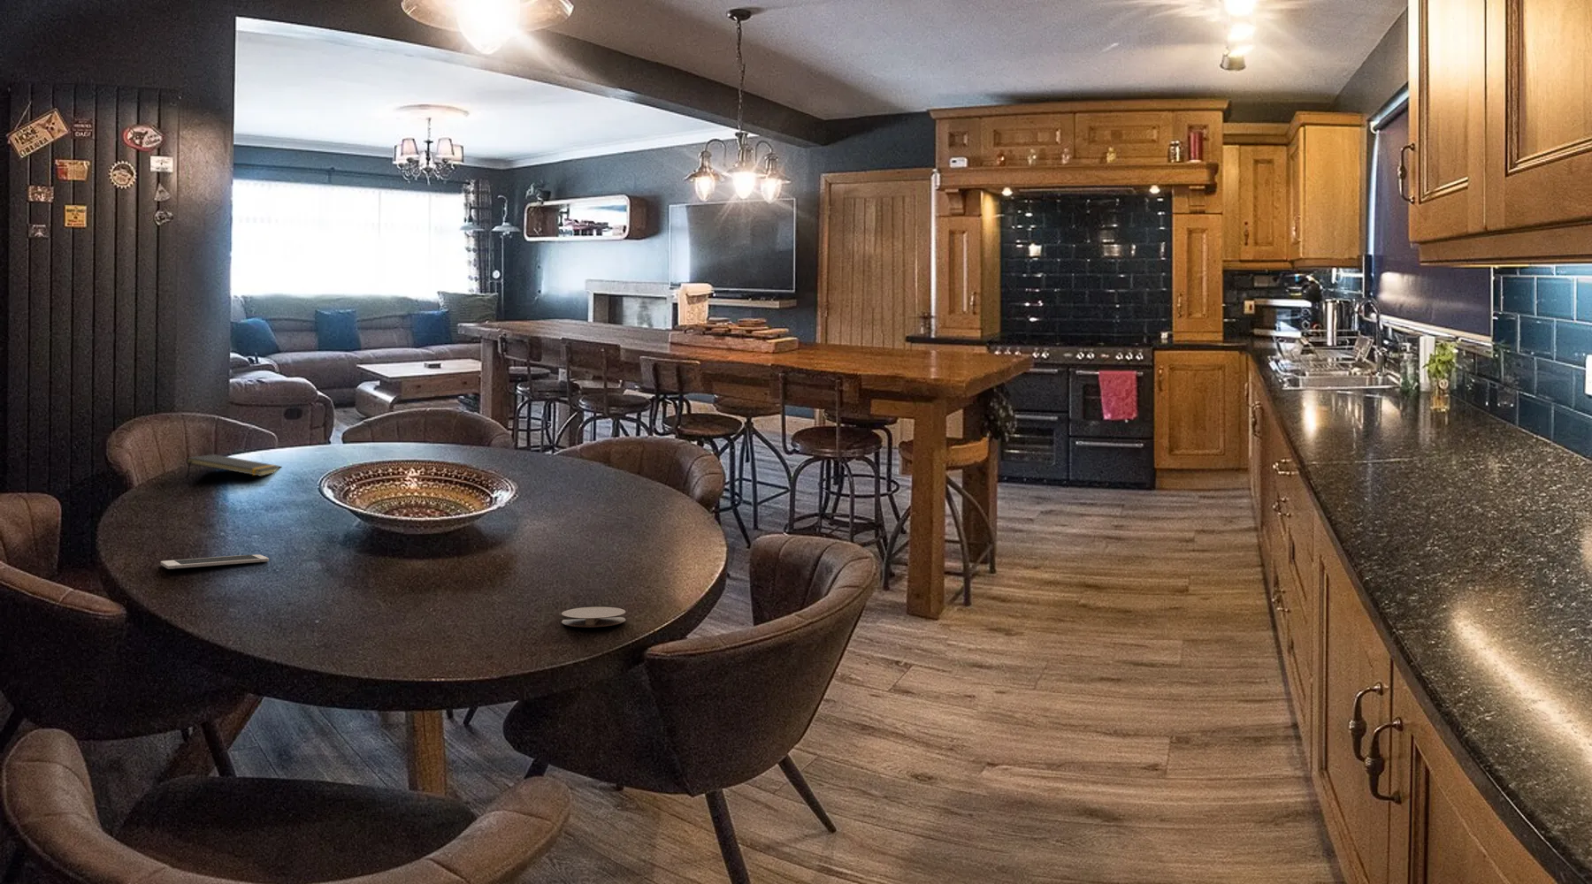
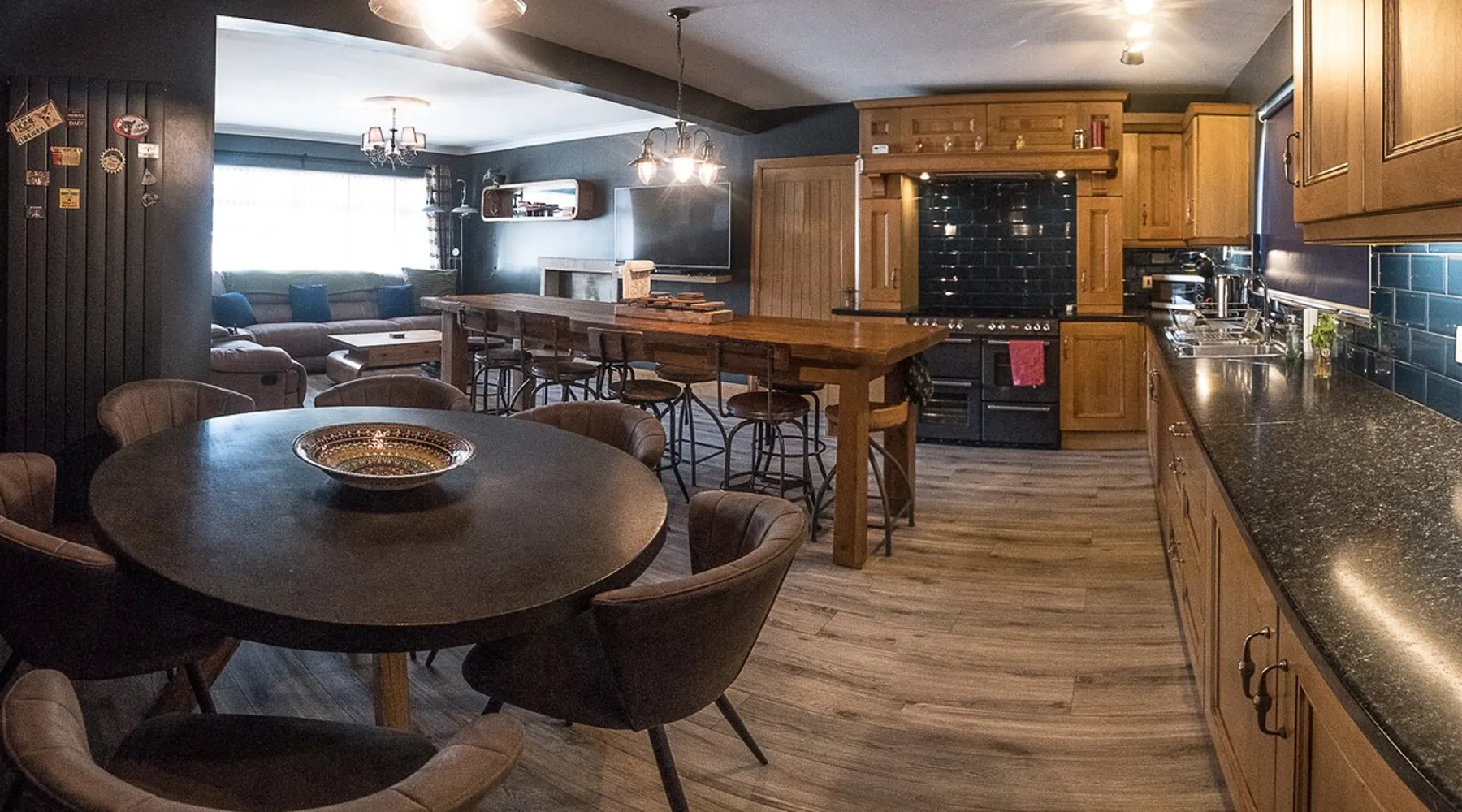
- cell phone (215, 562)
- notepad (236, 464)
- coaster (593, 616)
